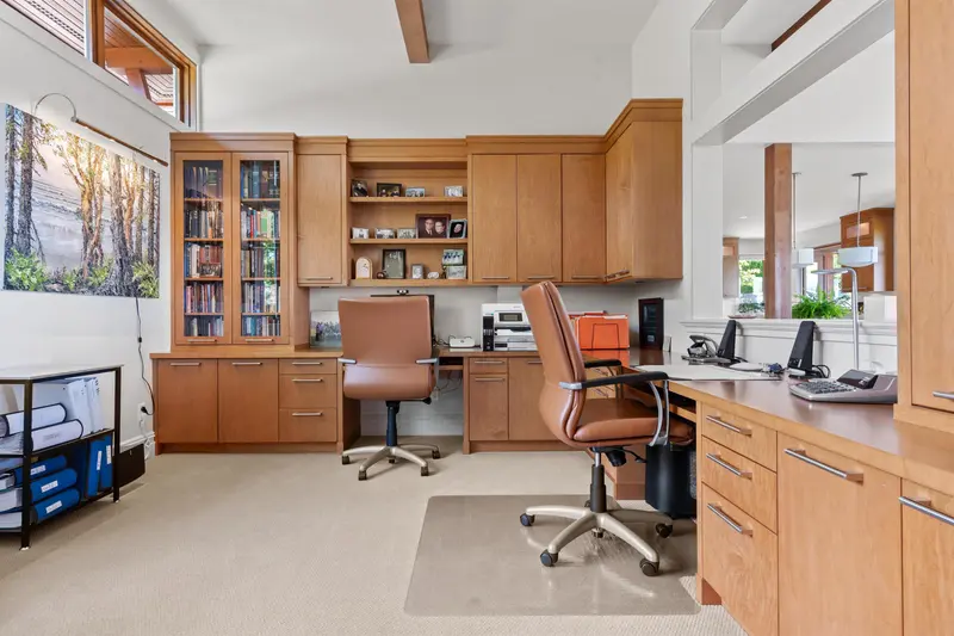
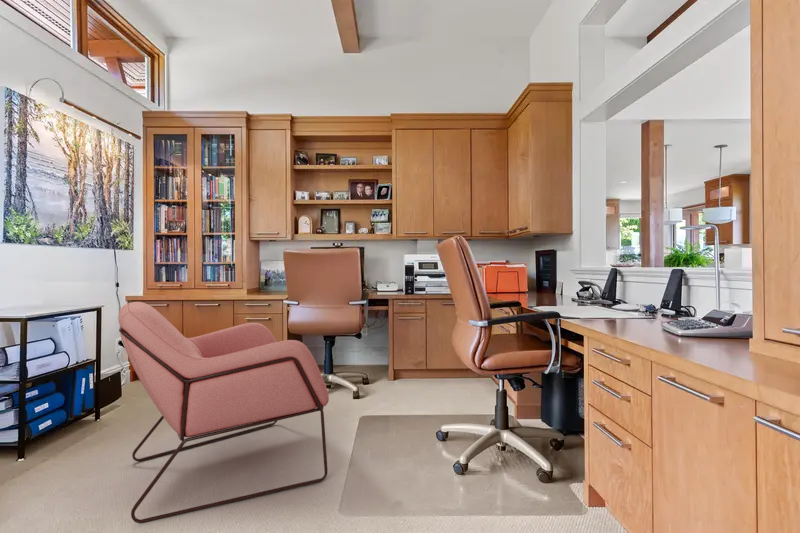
+ armchair (222, 383)
